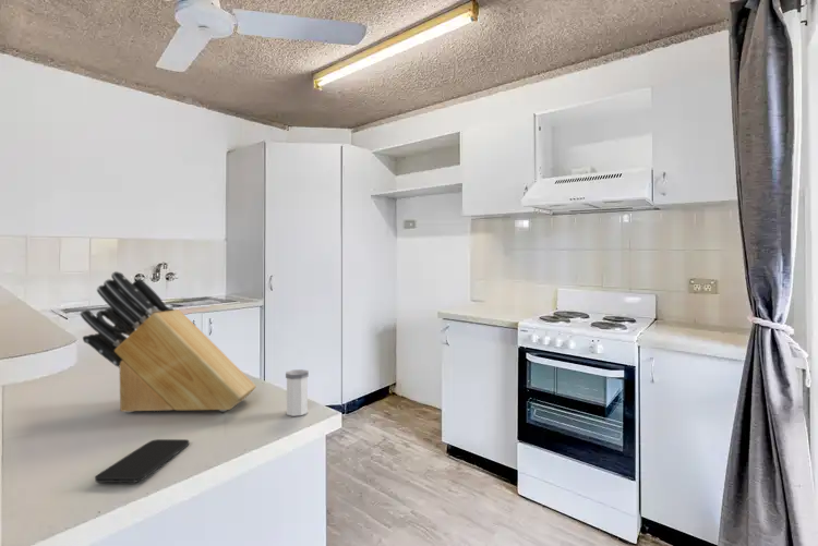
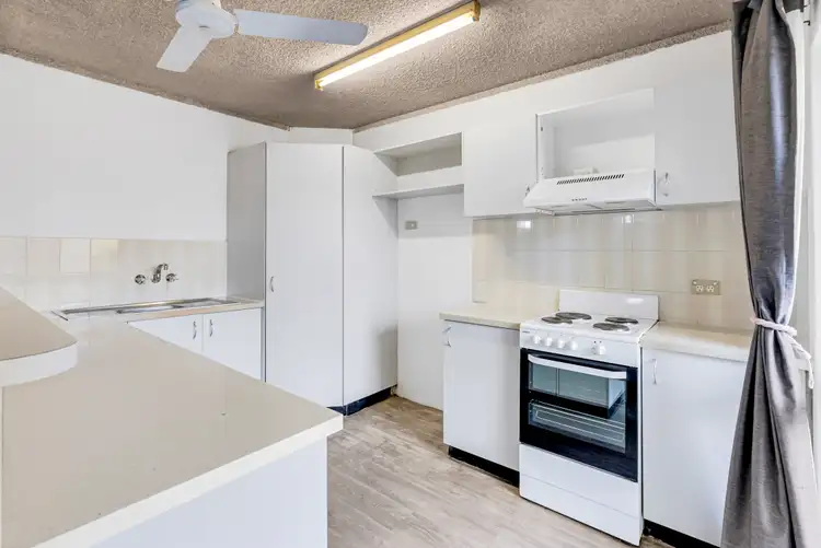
- smartphone (146, 459)
- knife block (171, 338)
- salt shaker (297, 391)
